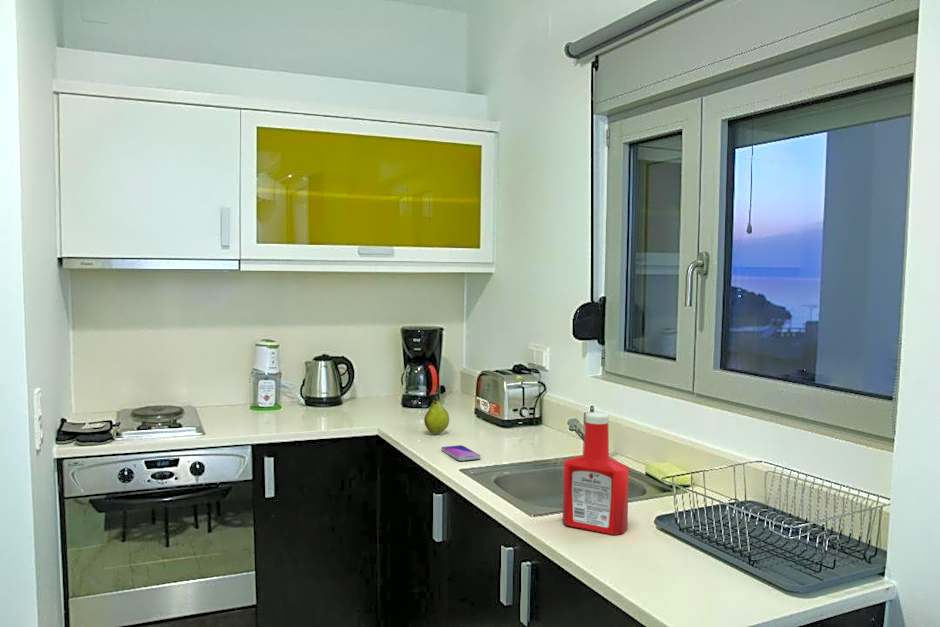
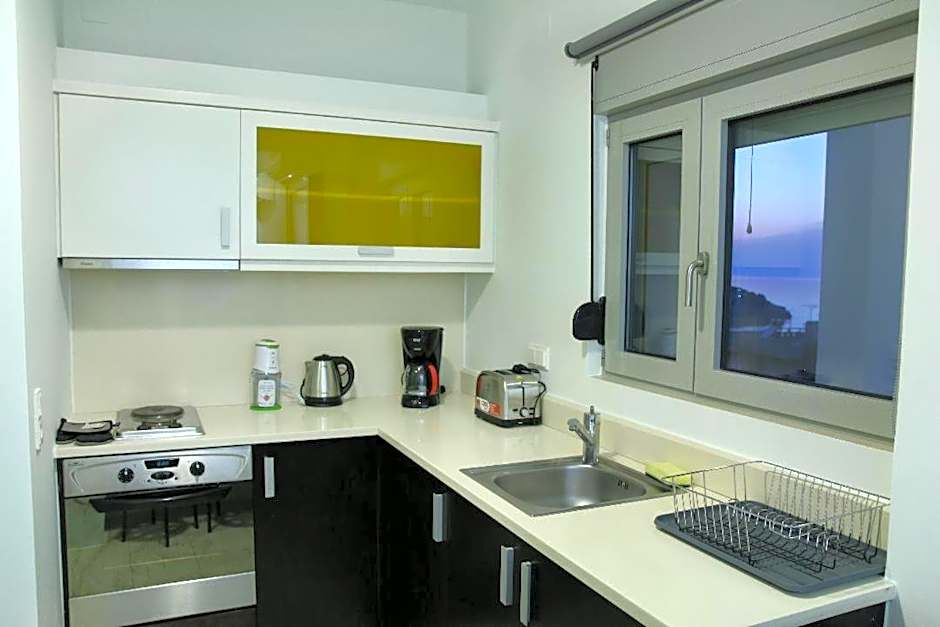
- smartphone (460, 452)
- fruit (436, 416)
- soap bottle (595, 470)
